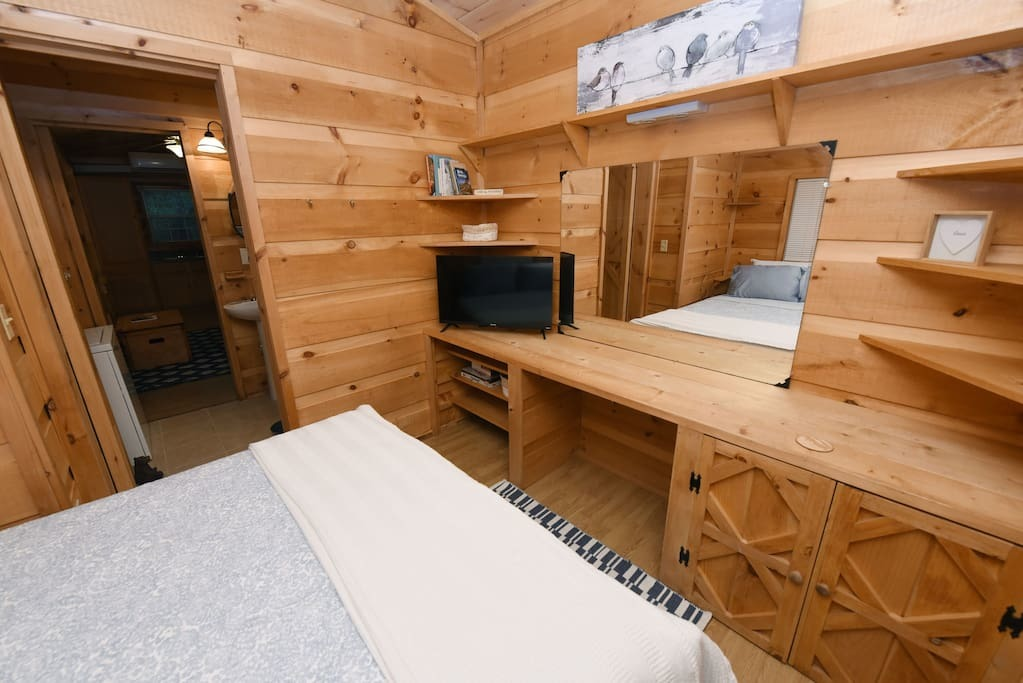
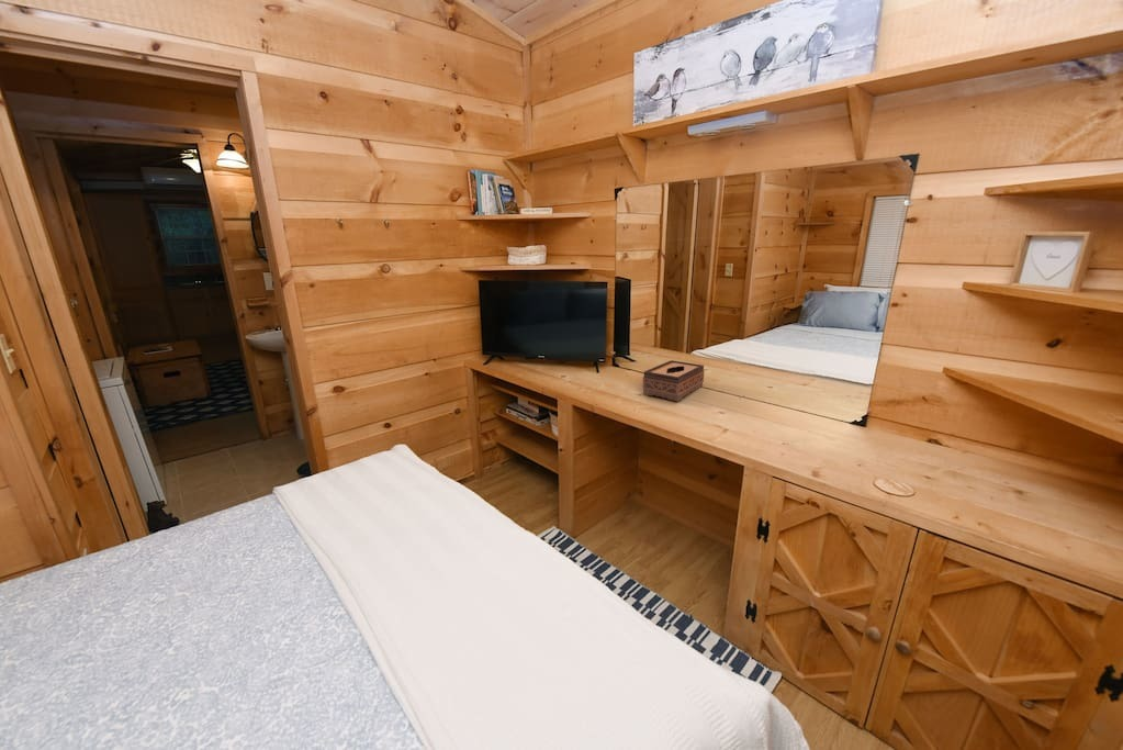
+ tissue box (674, 379)
